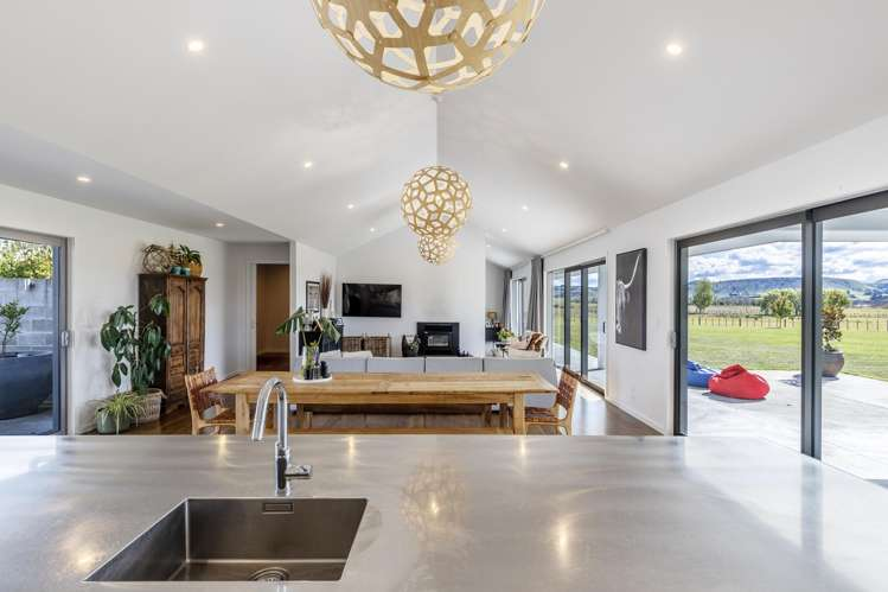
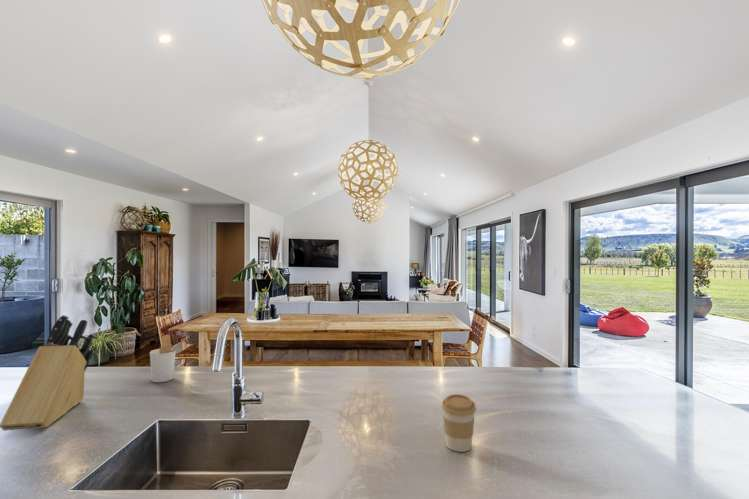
+ coffee cup (458, 422)
+ knife block (54, 365)
+ utensil holder (169, 357)
